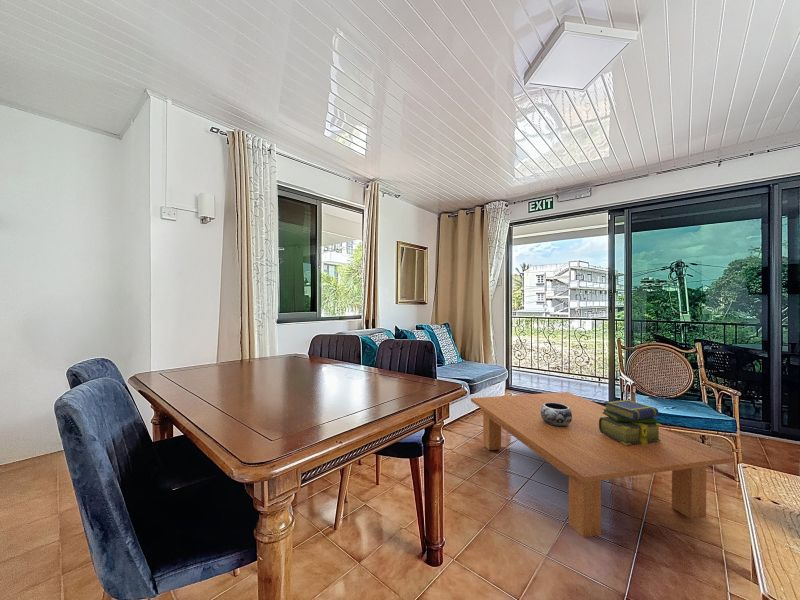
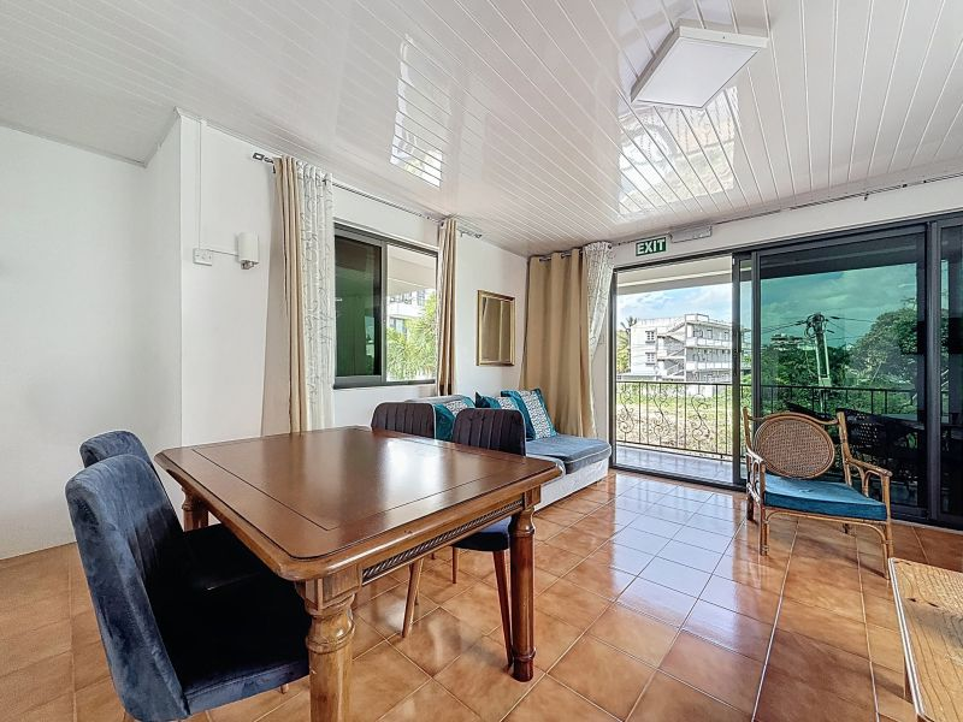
- coffee table (572, 447)
- decorative bowl (556, 414)
- stack of books (629, 419)
